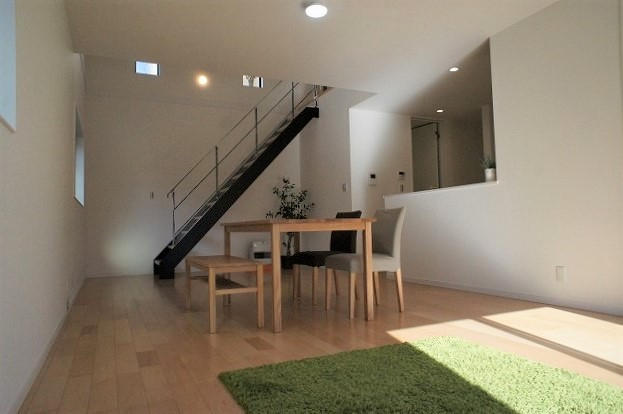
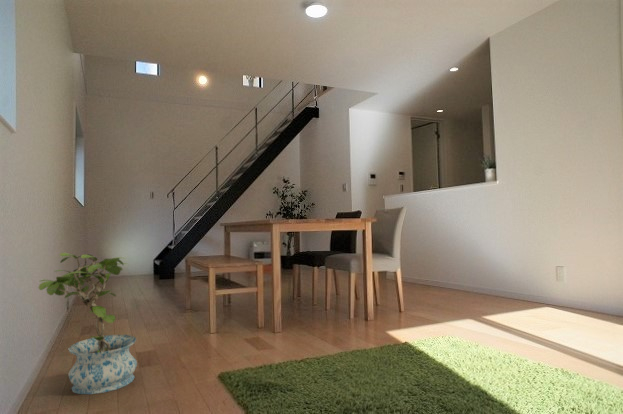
+ potted plant (91, 312)
